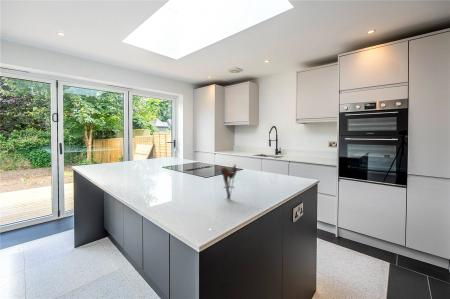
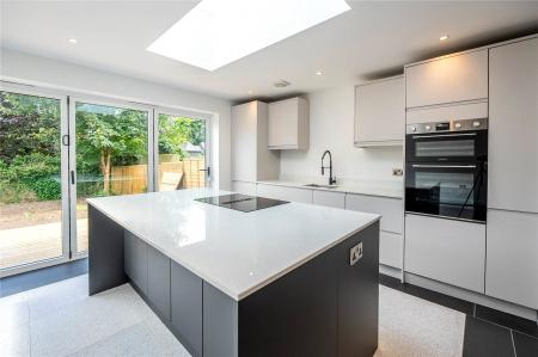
- utensil holder (229, 181)
